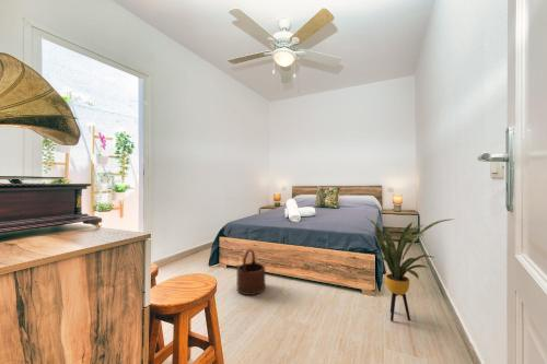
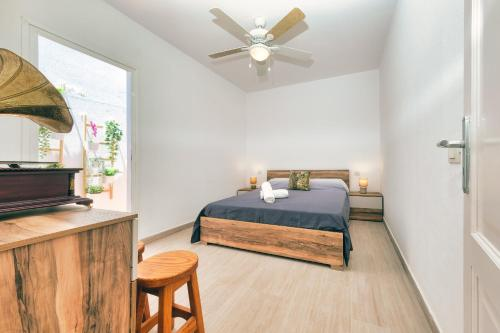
- wooden bucket (251, 269)
- house plant (401, 268)
